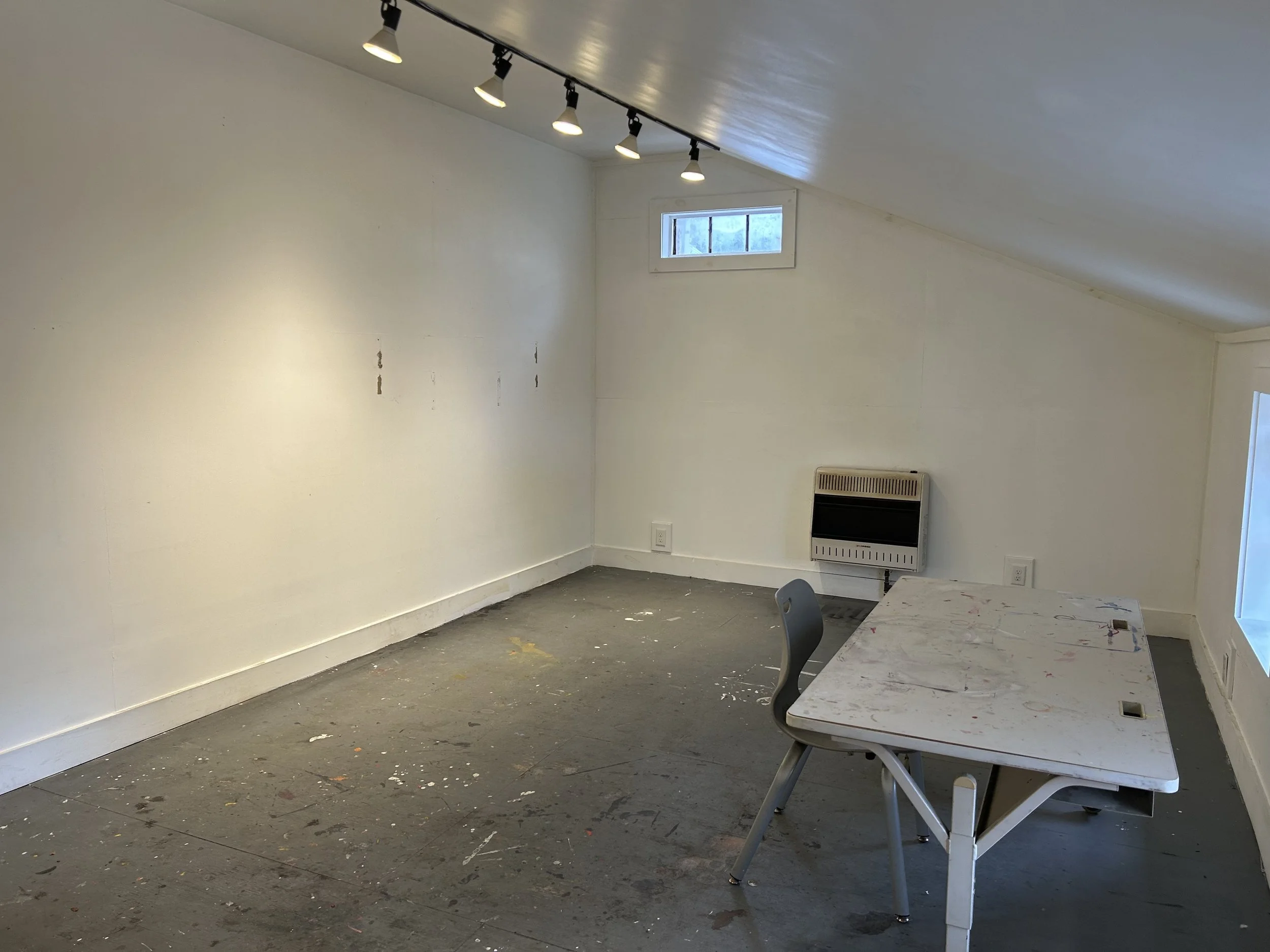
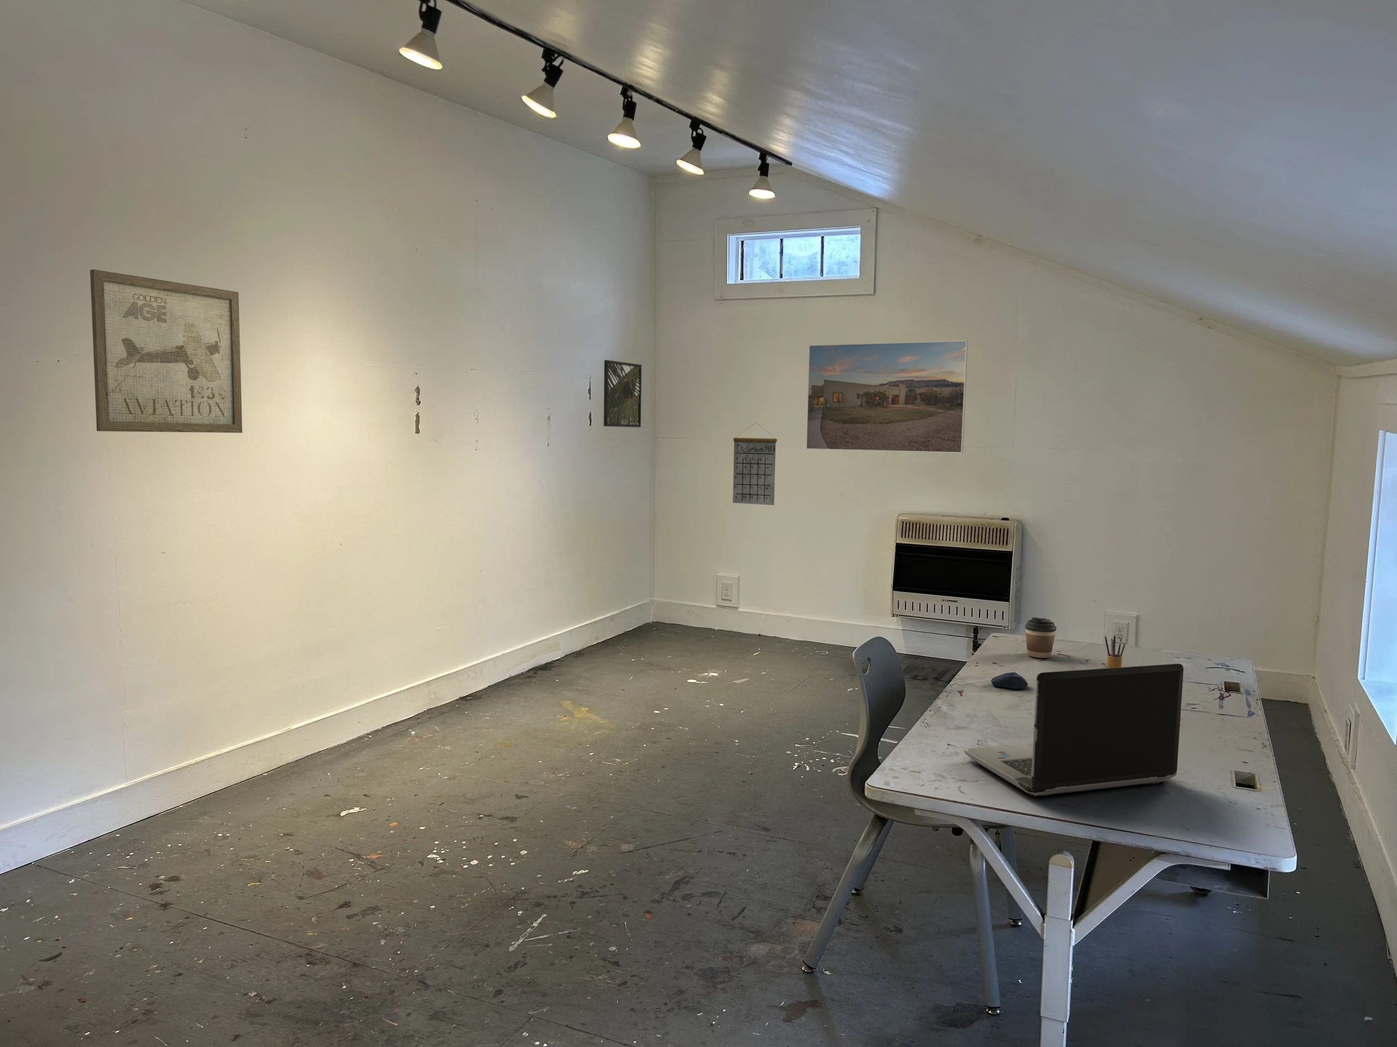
+ laptop computer (1069, 713)
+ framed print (883, 397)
+ calendar (755, 463)
+ coffee cup (1040, 636)
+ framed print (623, 394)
+ pencil box (1114, 652)
+ wall art (172, 357)
+ computer mouse (1010, 679)
